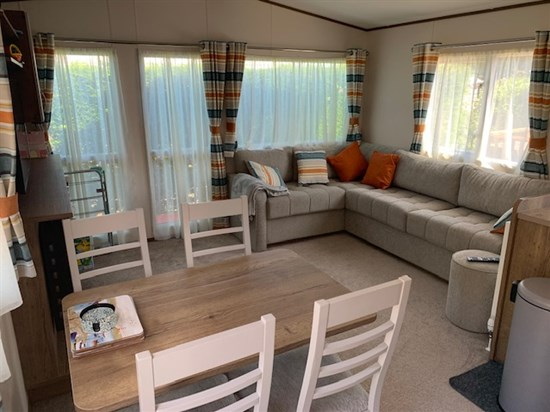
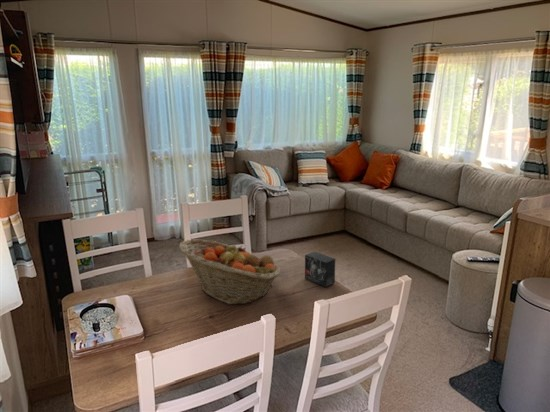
+ fruit basket (229, 265)
+ small box (319, 268)
